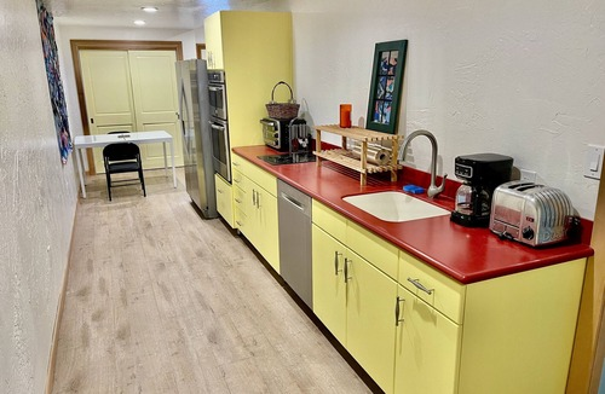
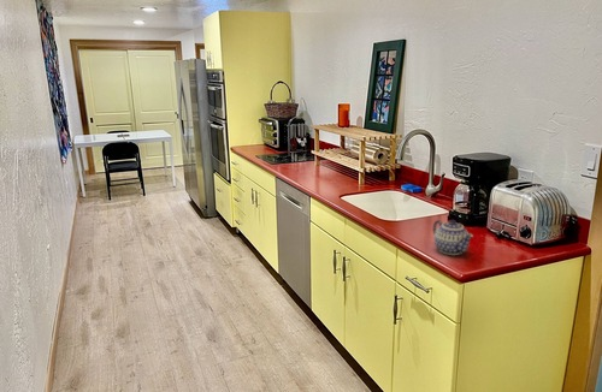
+ teapot (452, 236)
